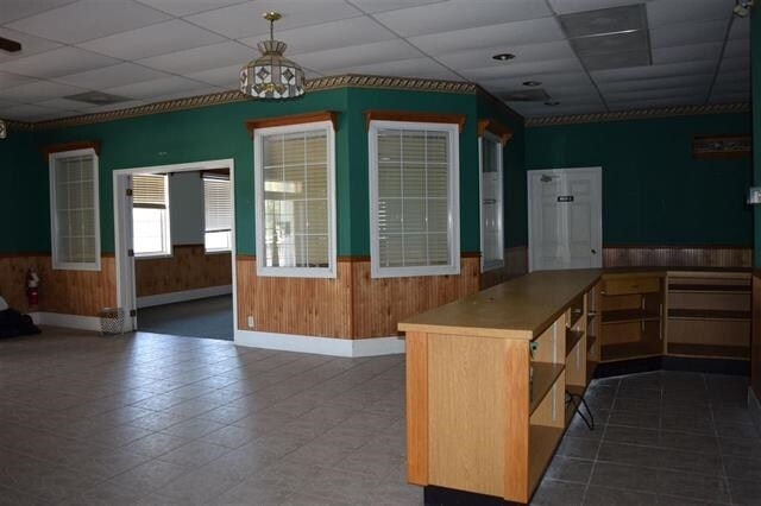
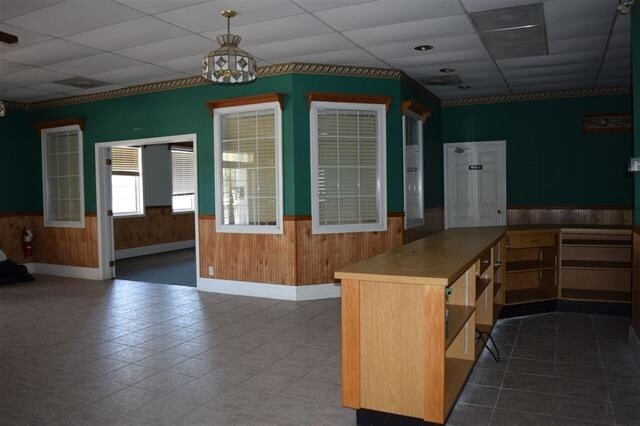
- waste bin (112, 322)
